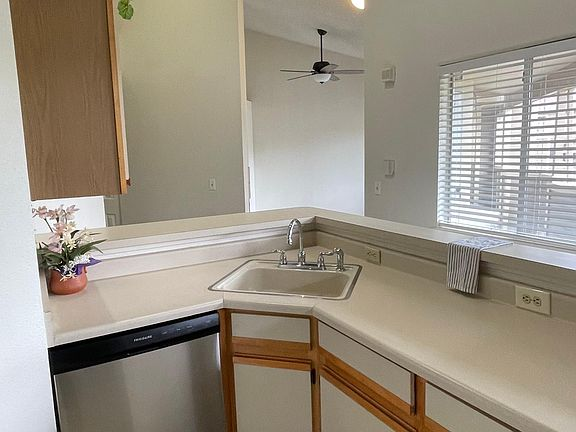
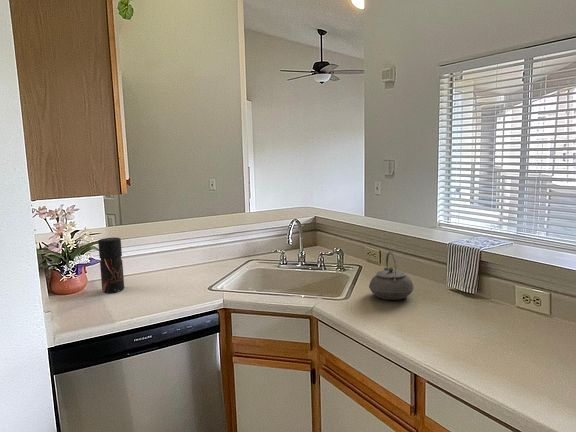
+ teapot (390, 273)
+ pepper grinder (111, 264)
